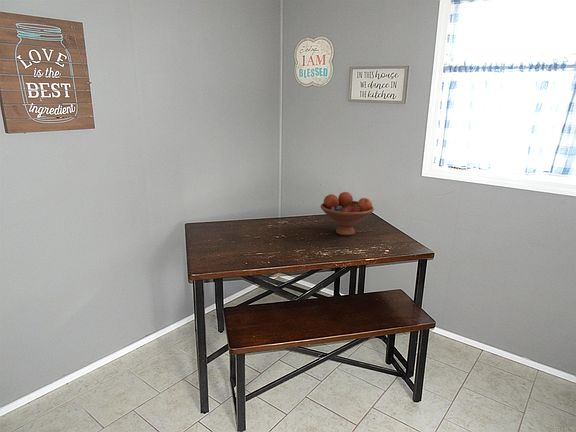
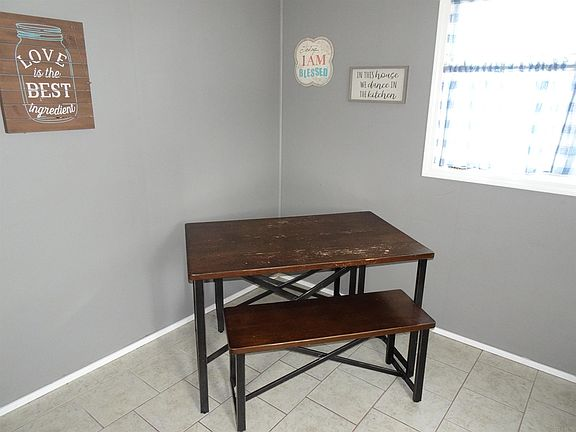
- fruit bowl (346, 214)
